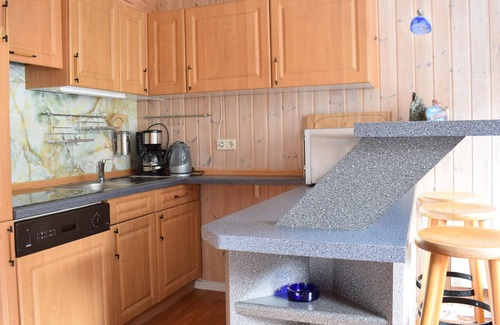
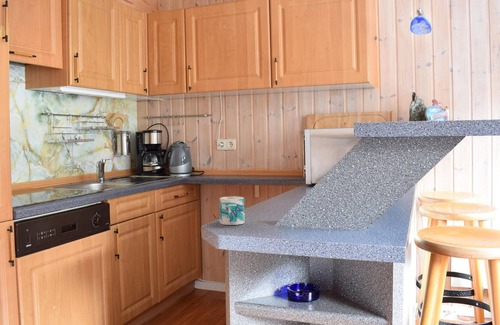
+ mug (232, 211)
